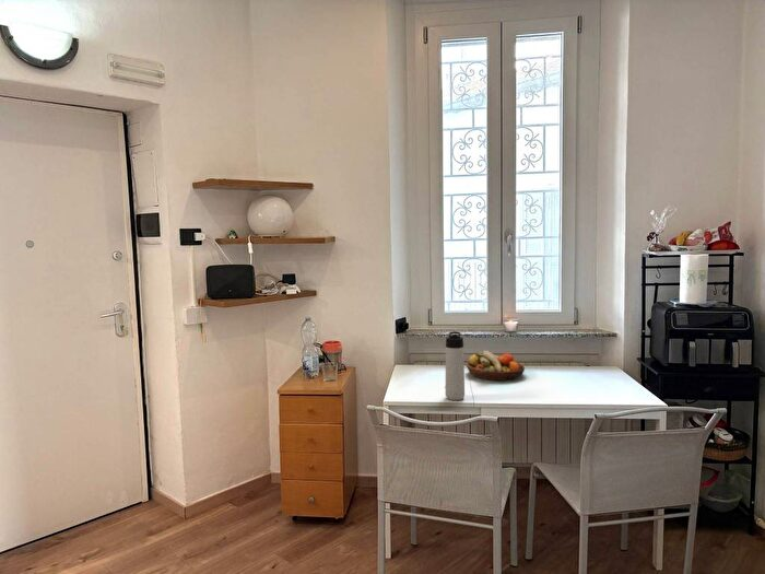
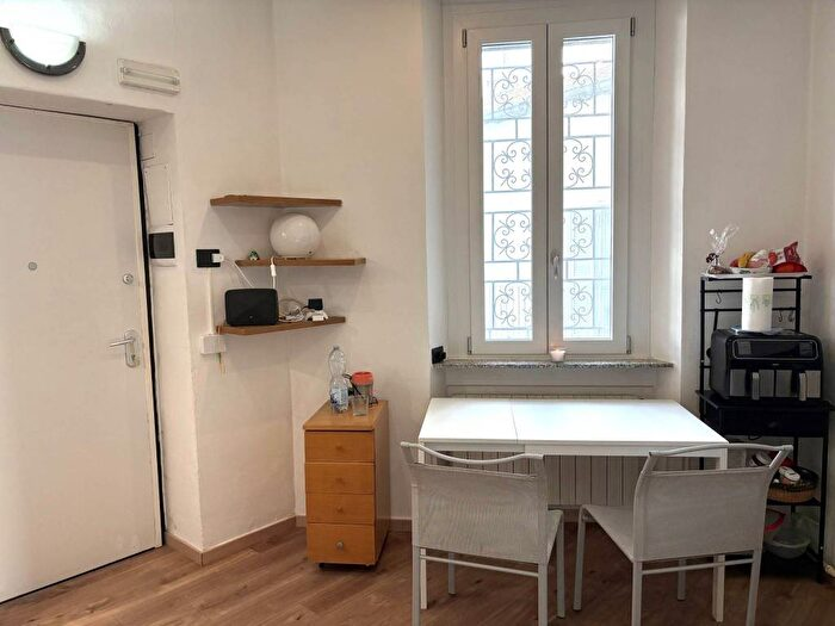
- thermos bottle (455, 365)
- fruit bowl (495, 363)
